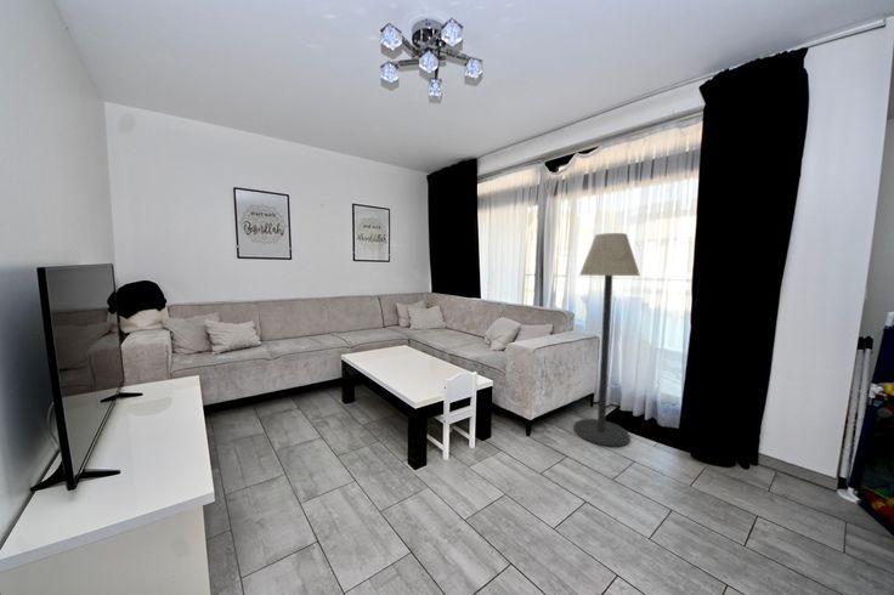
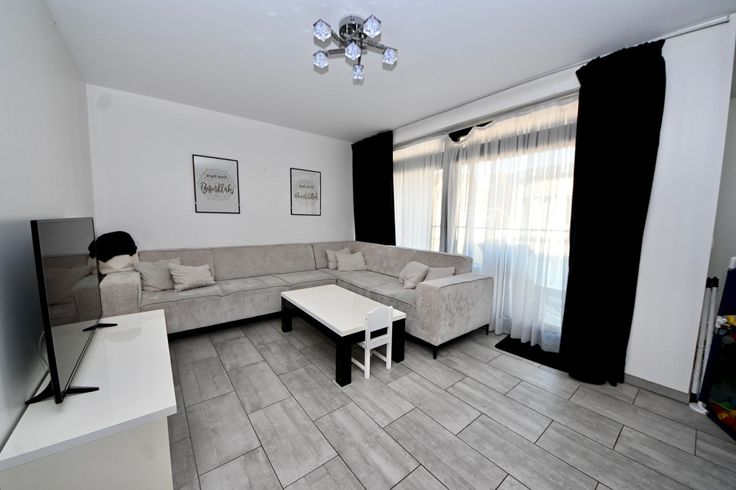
- floor lamp (605, 335)
